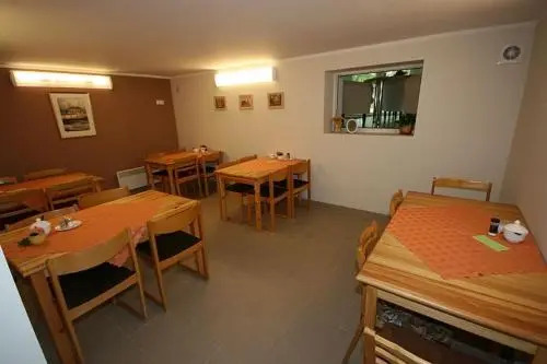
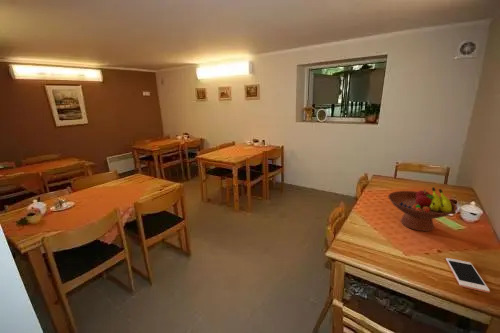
+ fruit bowl (419, 208)
+ cell phone (465, 273)
